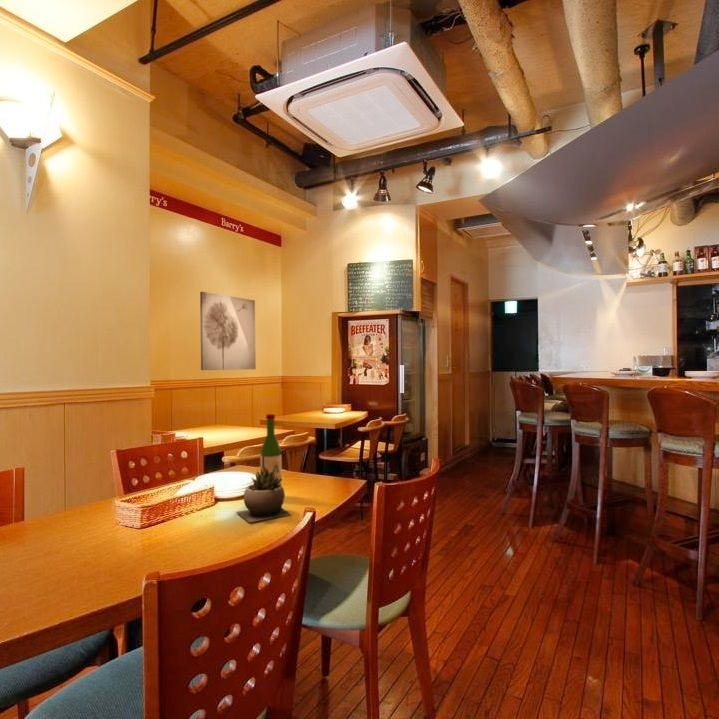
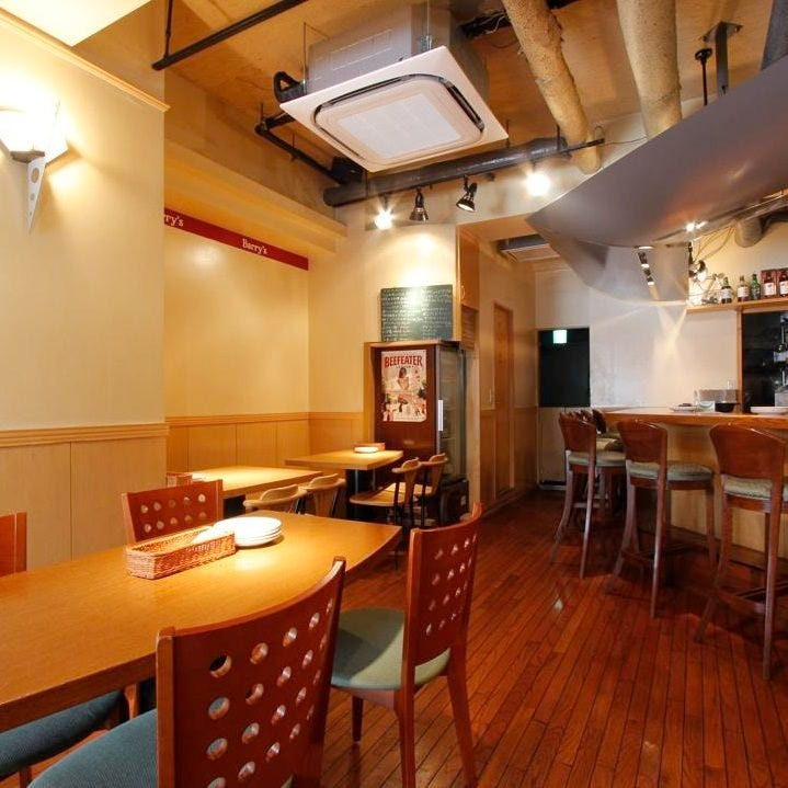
- wall art (229, 333)
- succulent plant (263, 490)
- wine bottle (270, 455)
